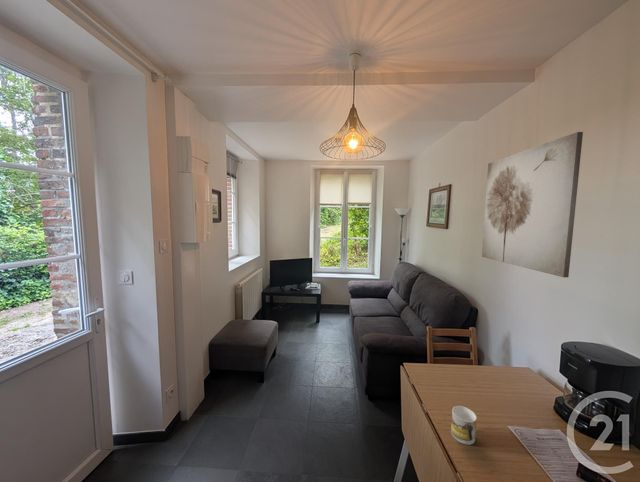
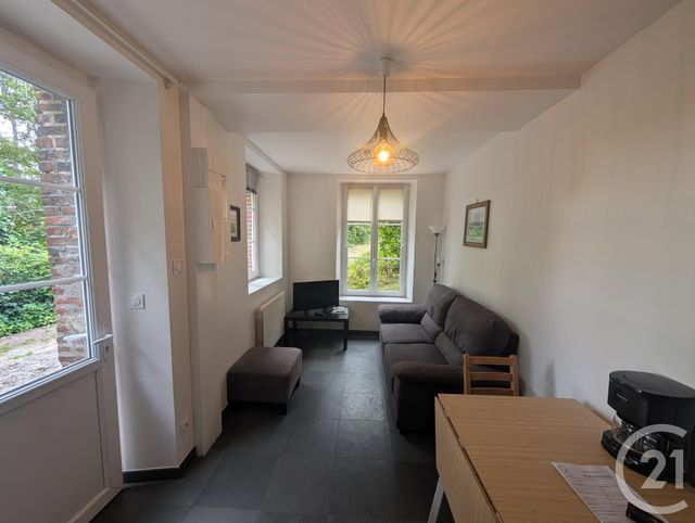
- mug (465, 422)
- wall art (520, 209)
